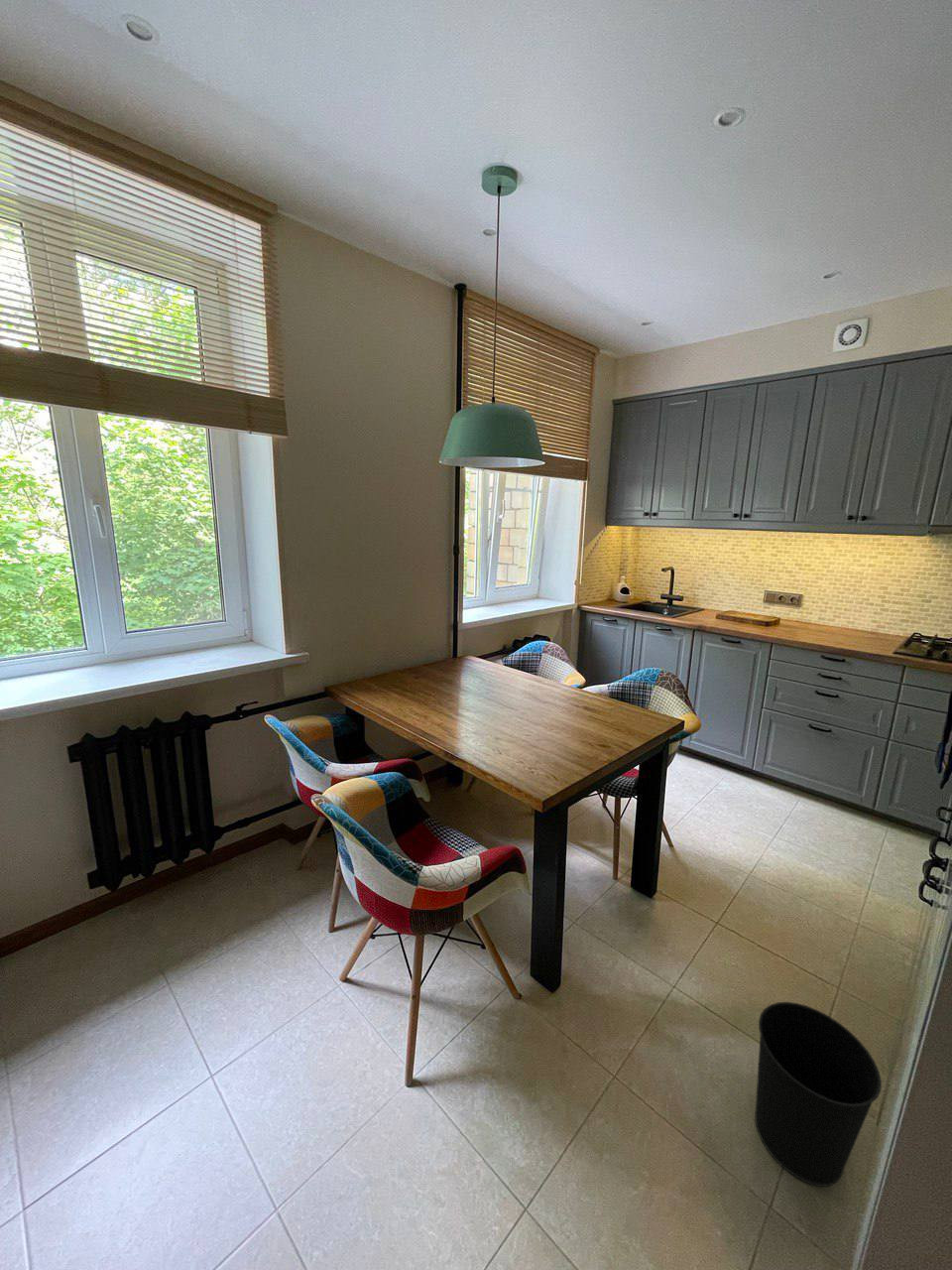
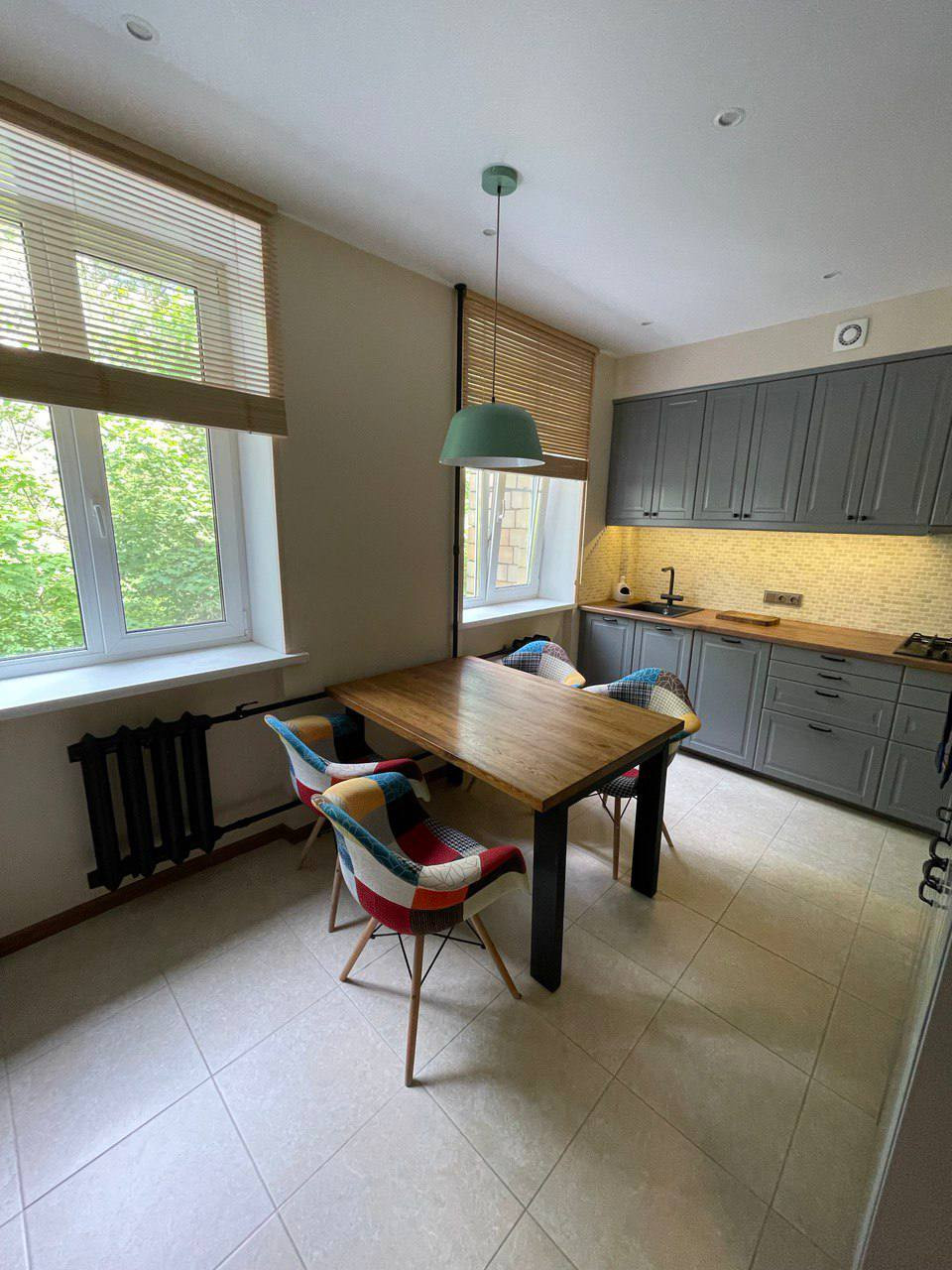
- wastebasket (806, 1094)
